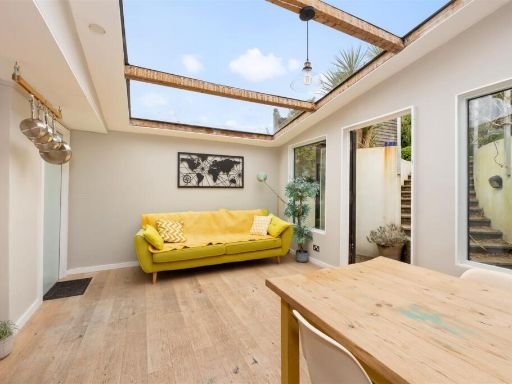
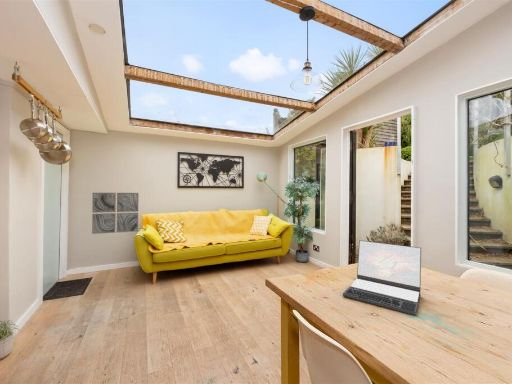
+ wall art (115, 213)
+ laptop (382, 271)
